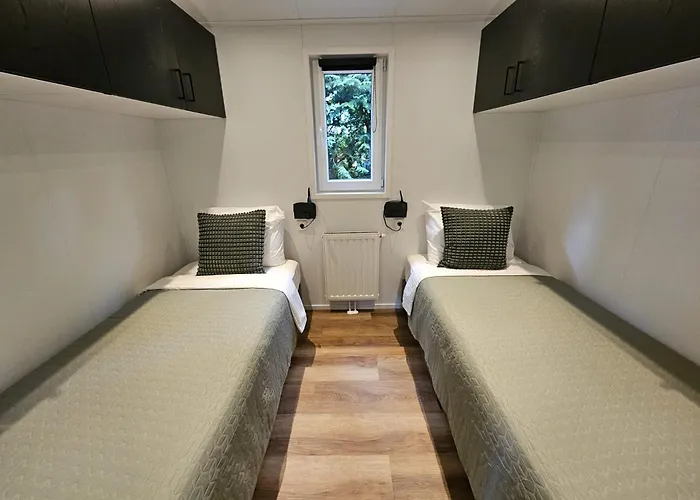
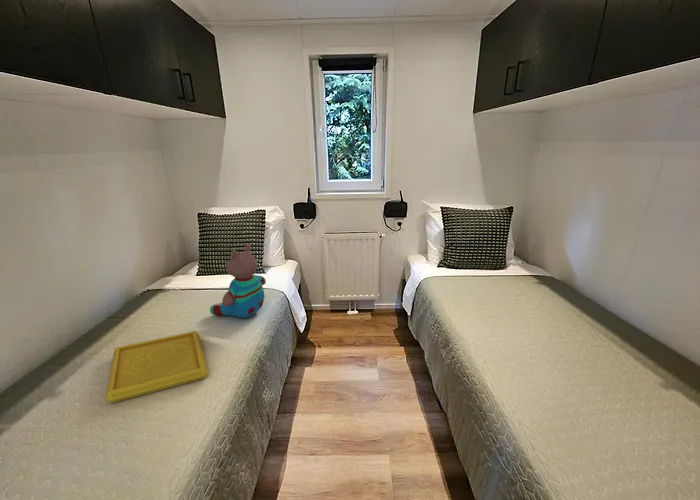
+ teddy bear (235, 280)
+ serving tray (158, 362)
